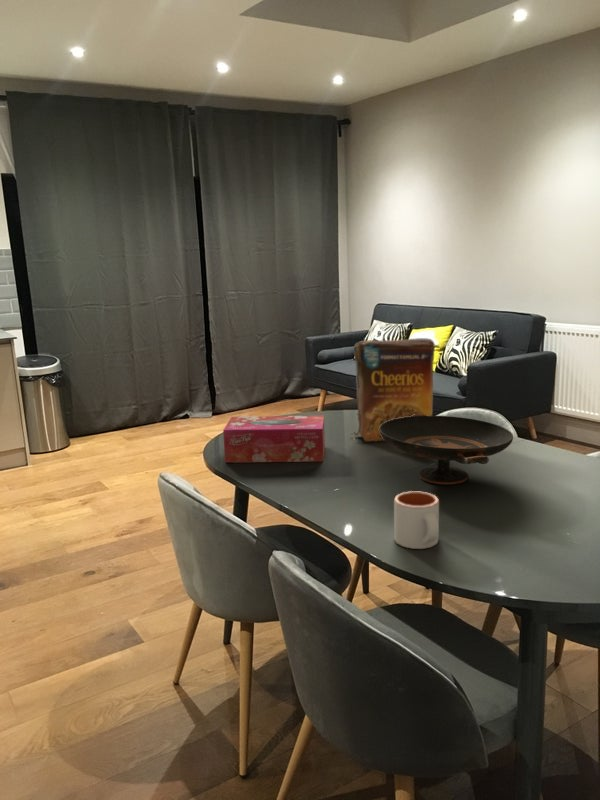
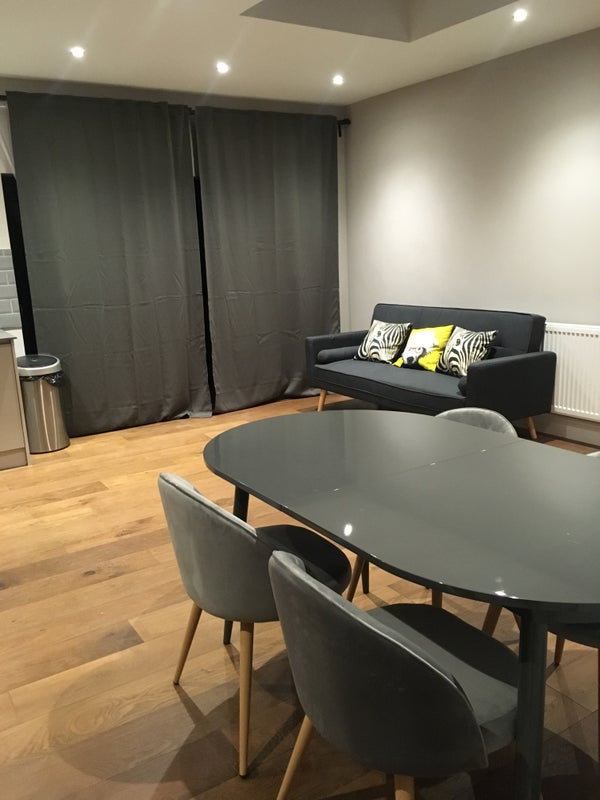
- decorative bowl (444, 452)
- tissue box (275, 438)
- cereal box (393, 387)
- mug (419, 522)
